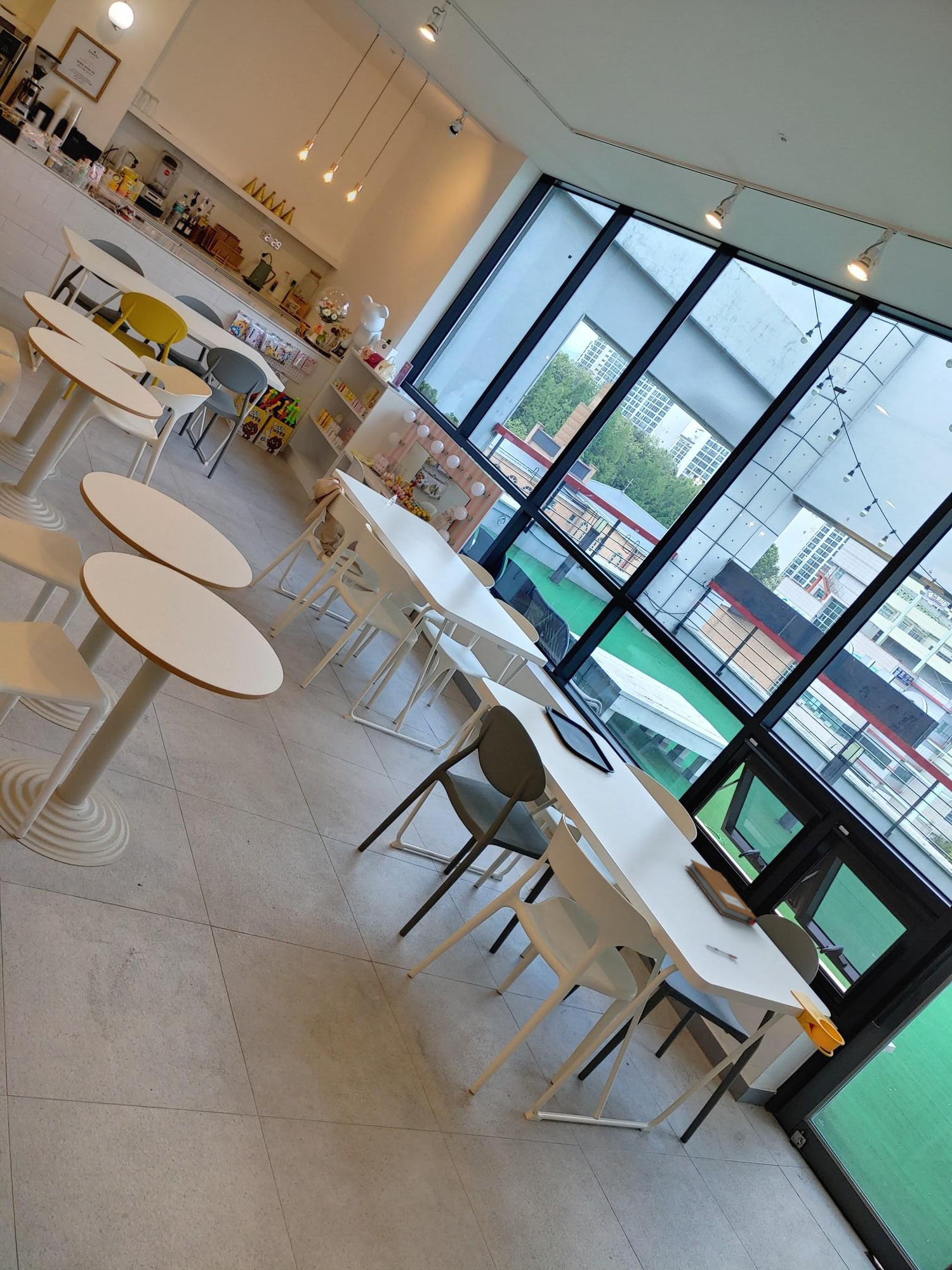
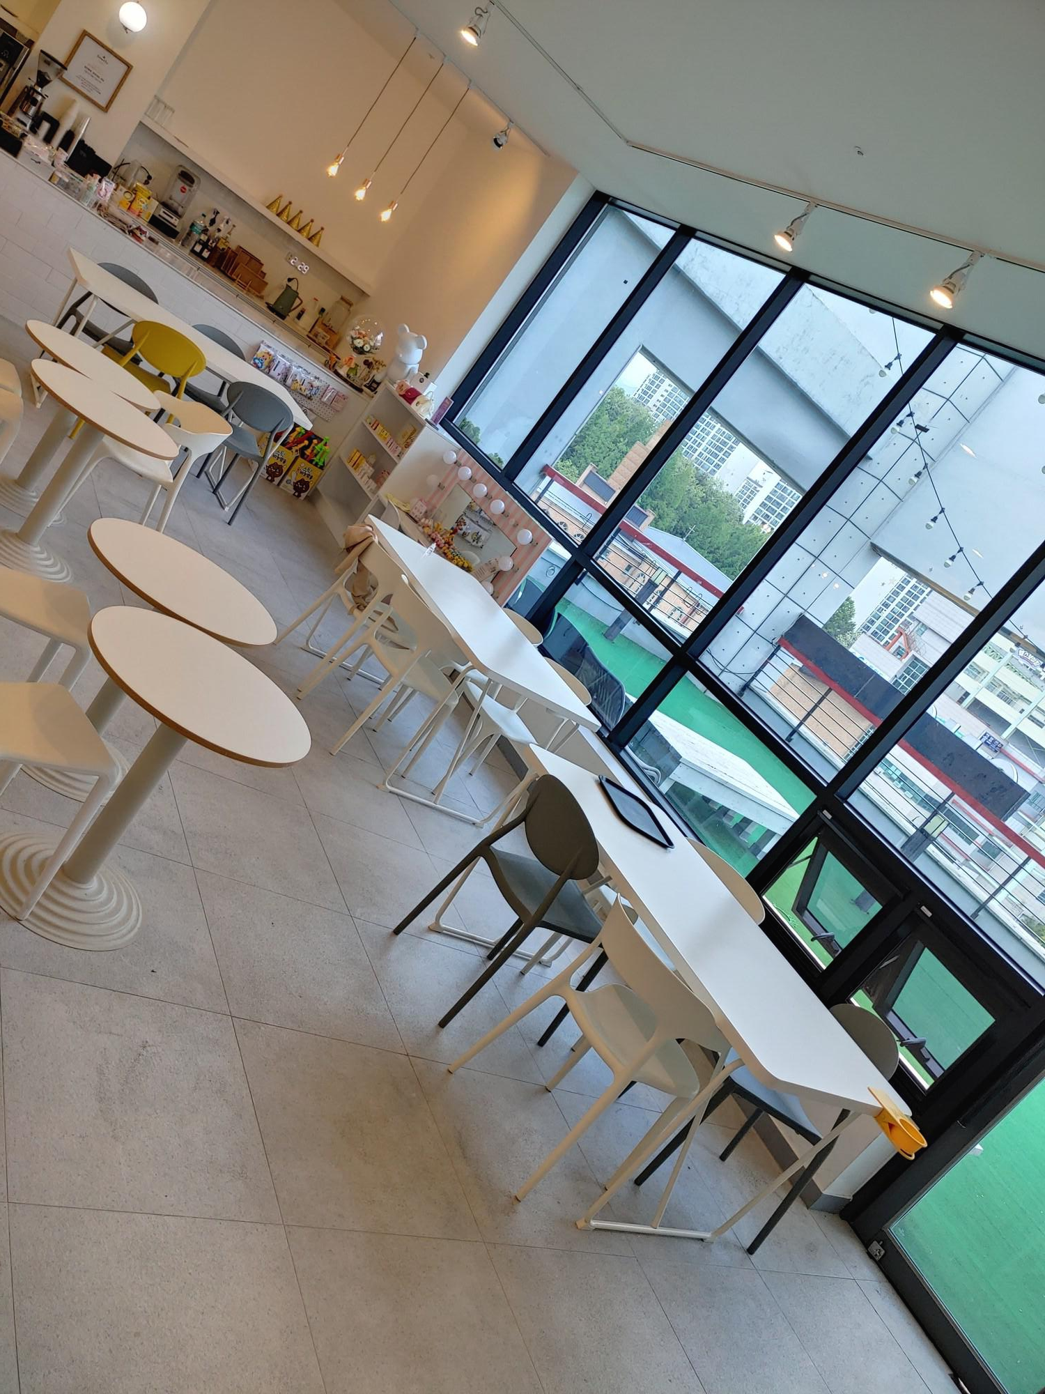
- notebook (722, 893)
- pen (722, 951)
